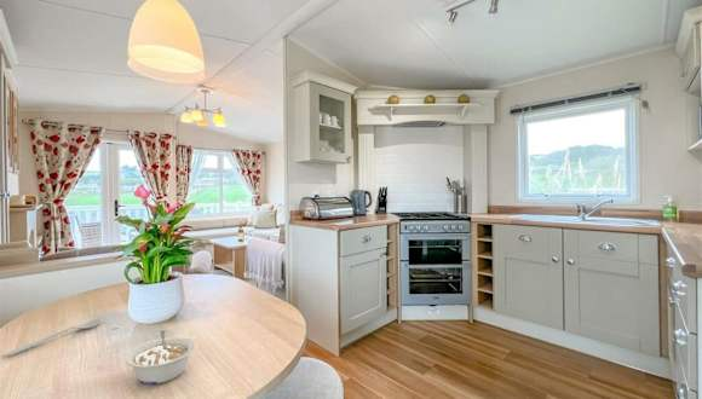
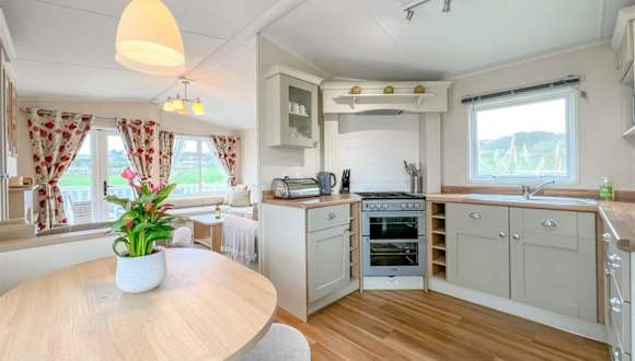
- legume (160, 358)
- spoon (57, 334)
